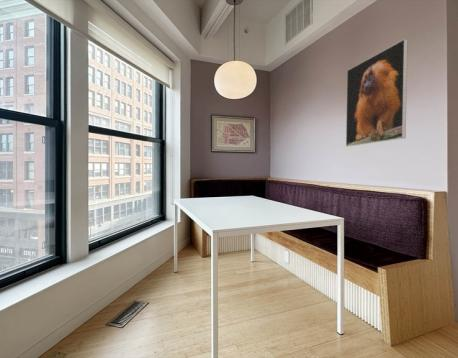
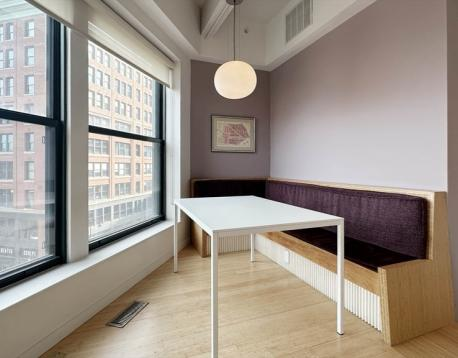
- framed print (372, 100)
